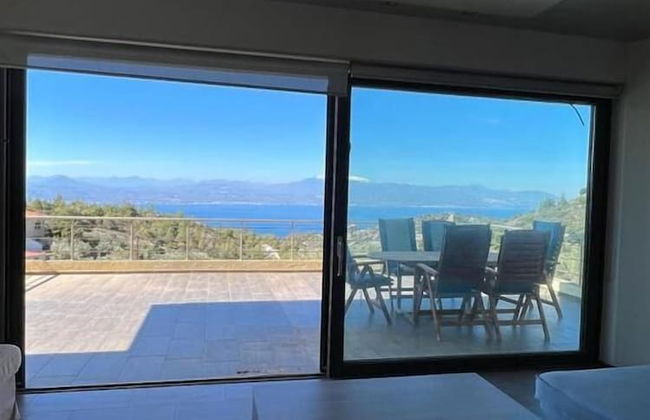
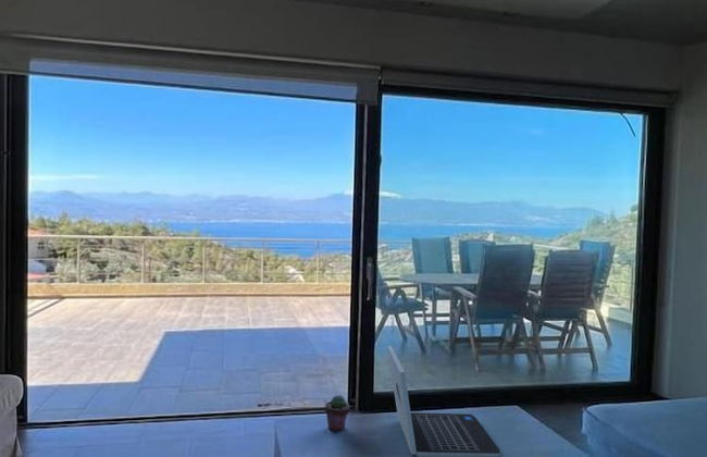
+ potted succulent (336, 411)
+ laptop (439, 413)
